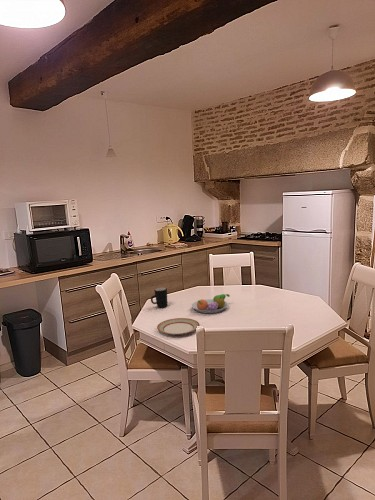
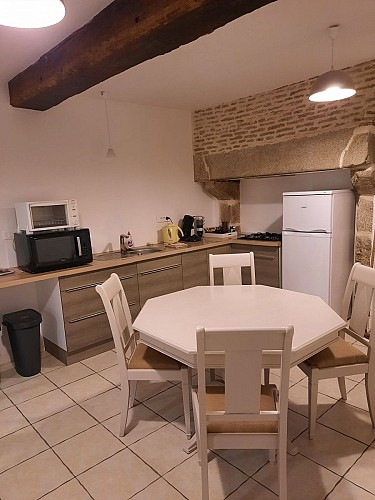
- plate (178, 327)
- fruit bowl (211, 301)
- mug (158, 298)
